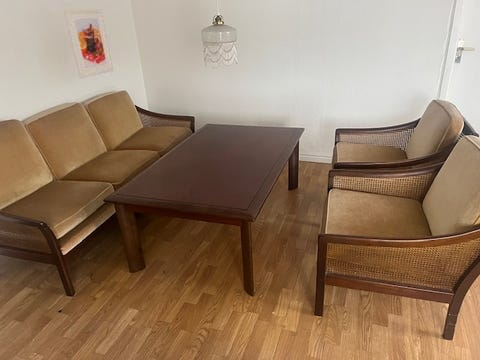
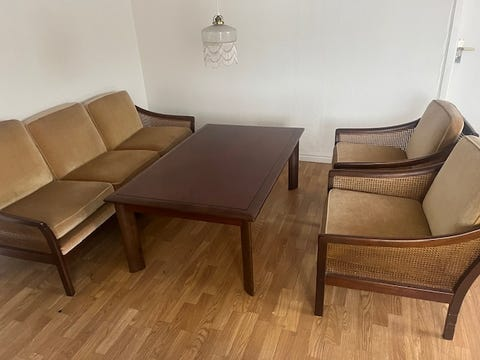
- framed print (90, 43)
